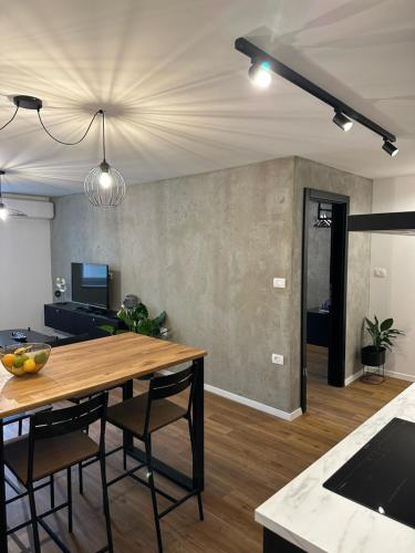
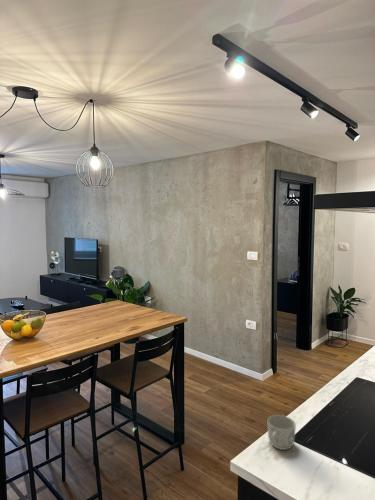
+ mug (279, 434)
